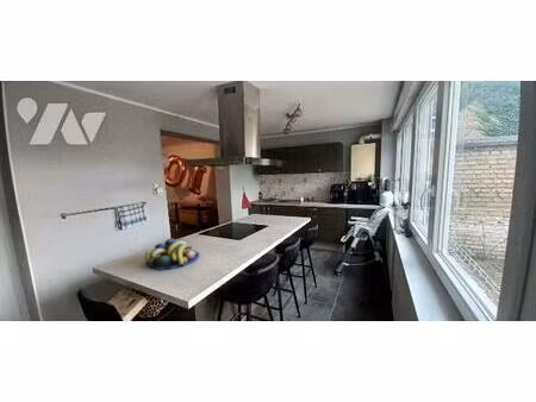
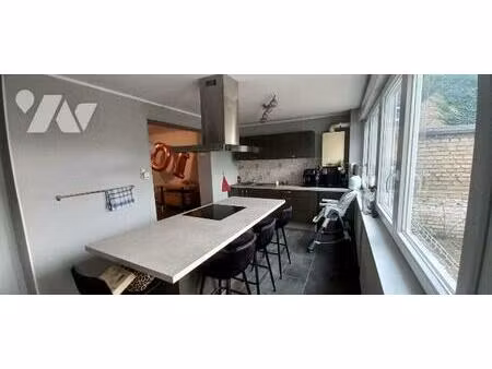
- fruit bowl (173, 250)
